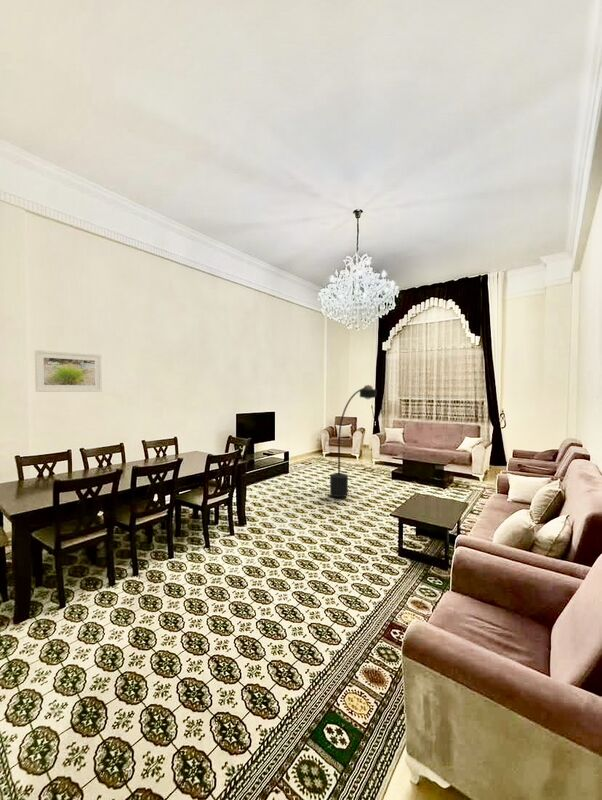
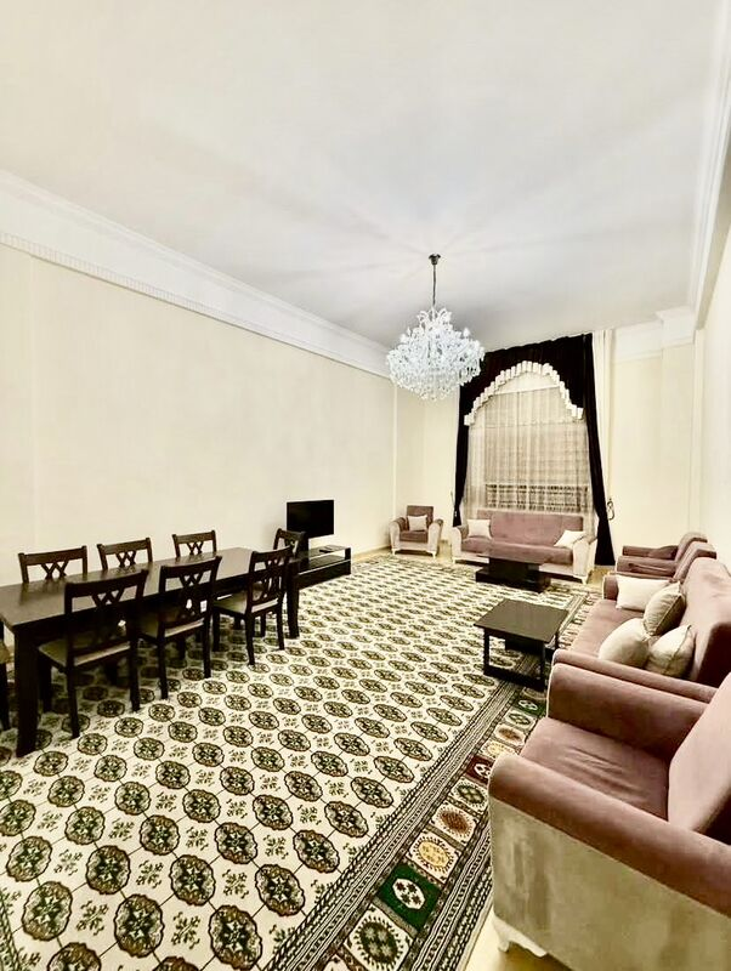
- floor lamp (338, 436)
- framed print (70, 372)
